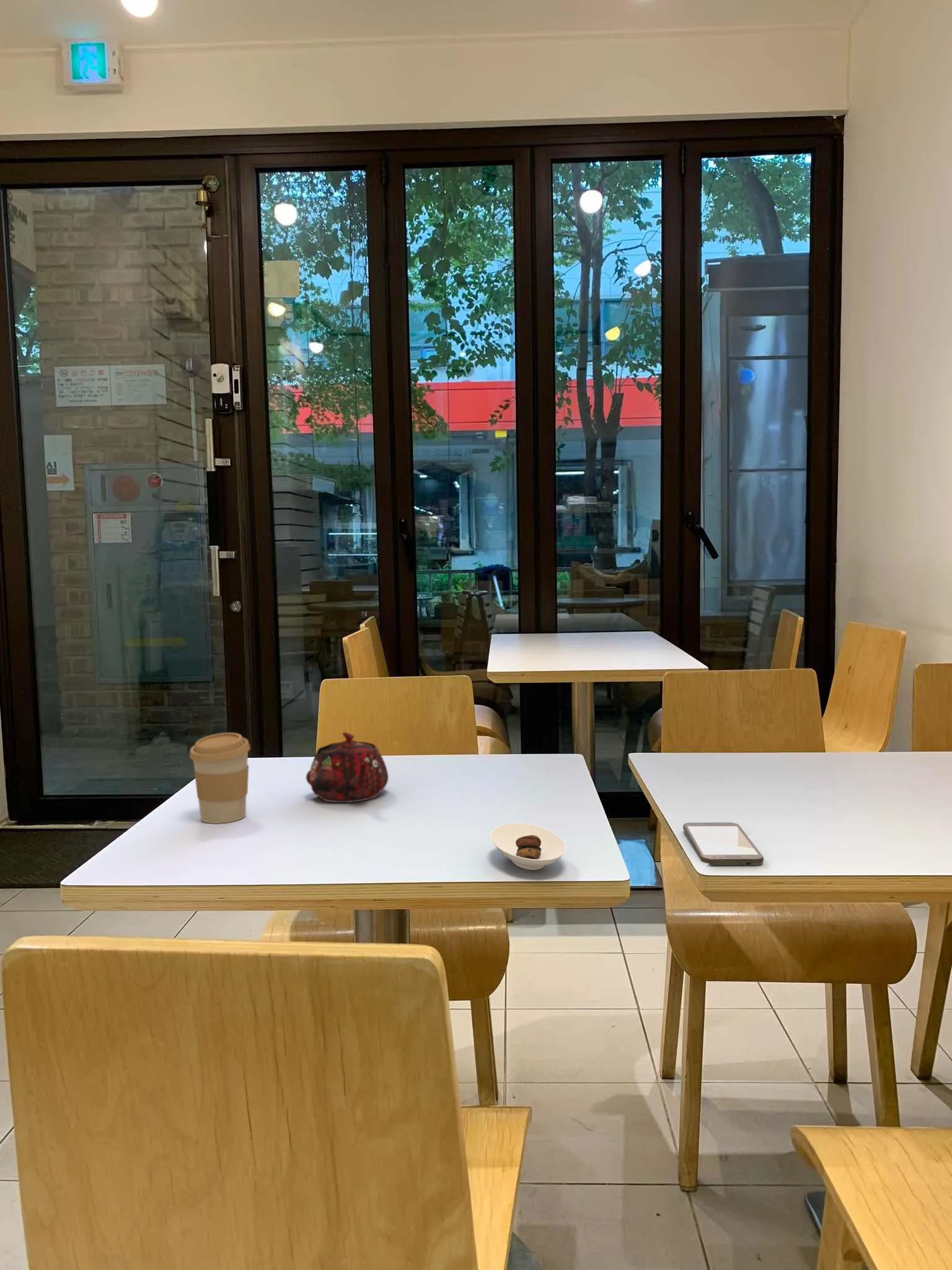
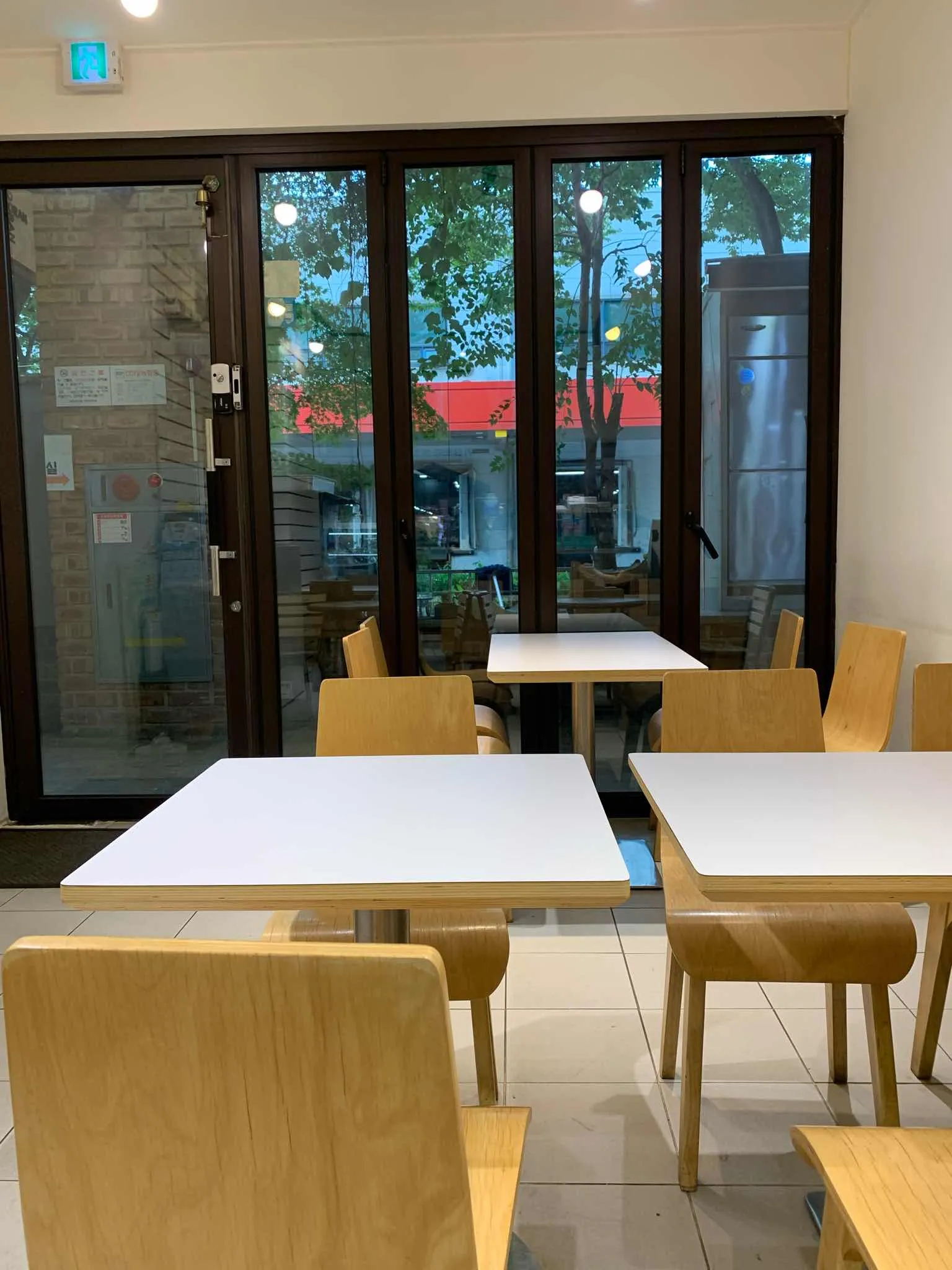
- saucer (527, 848)
- smartphone (721, 843)
- coffee cup (221, 777)
- teapot (349, 764)
